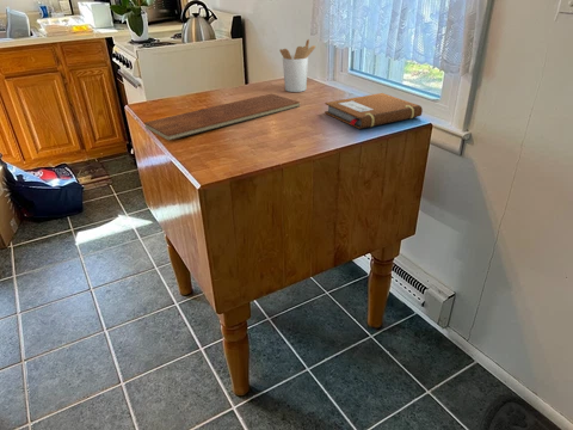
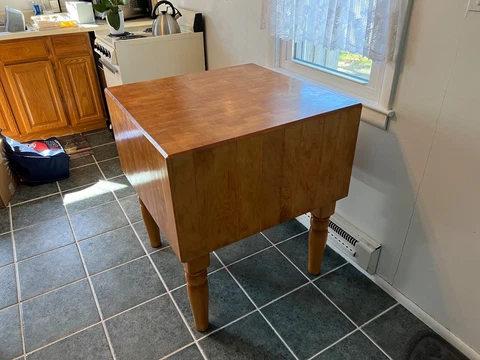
- notebook (370, 110)
- chopping board (227, 113)
- utensil holder (298, 66)
